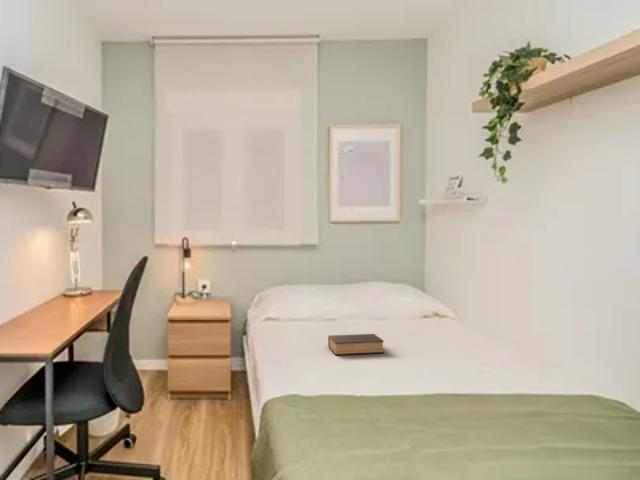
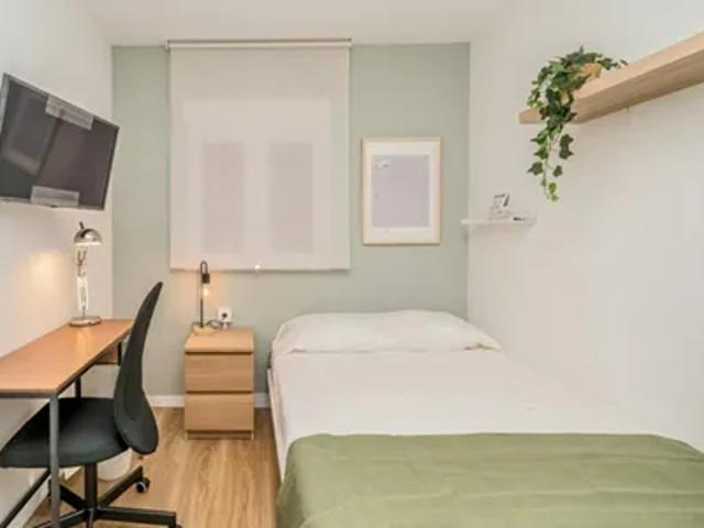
- book (355, 343)
